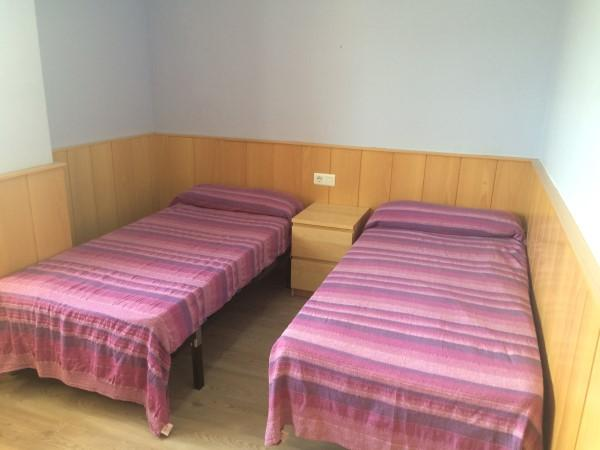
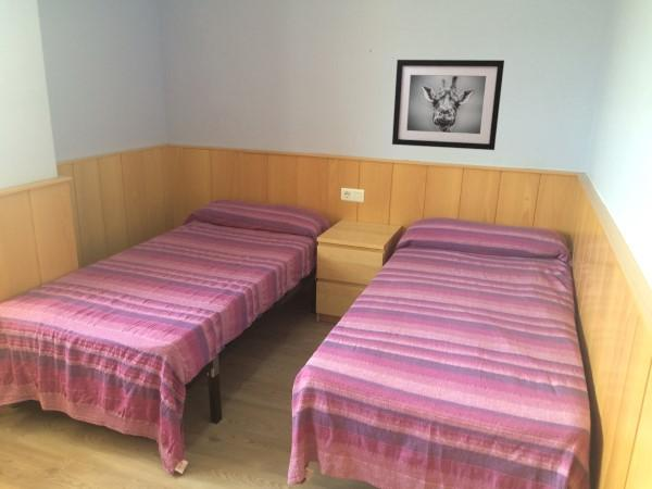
+ wall art (446, 104)
